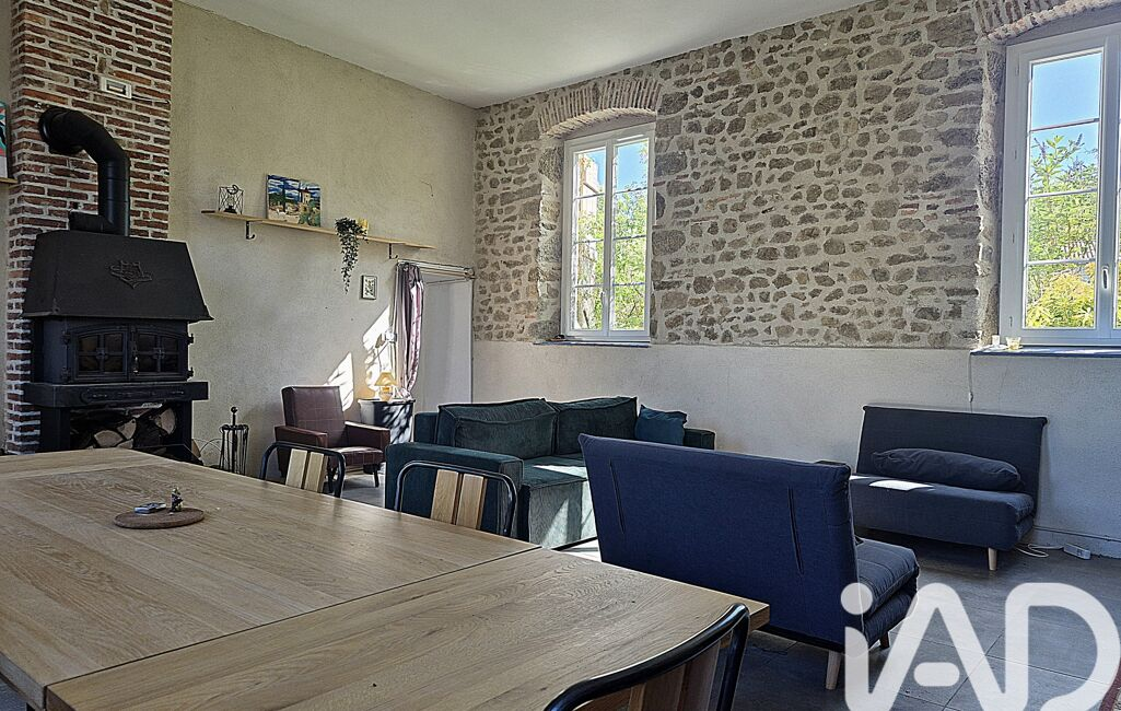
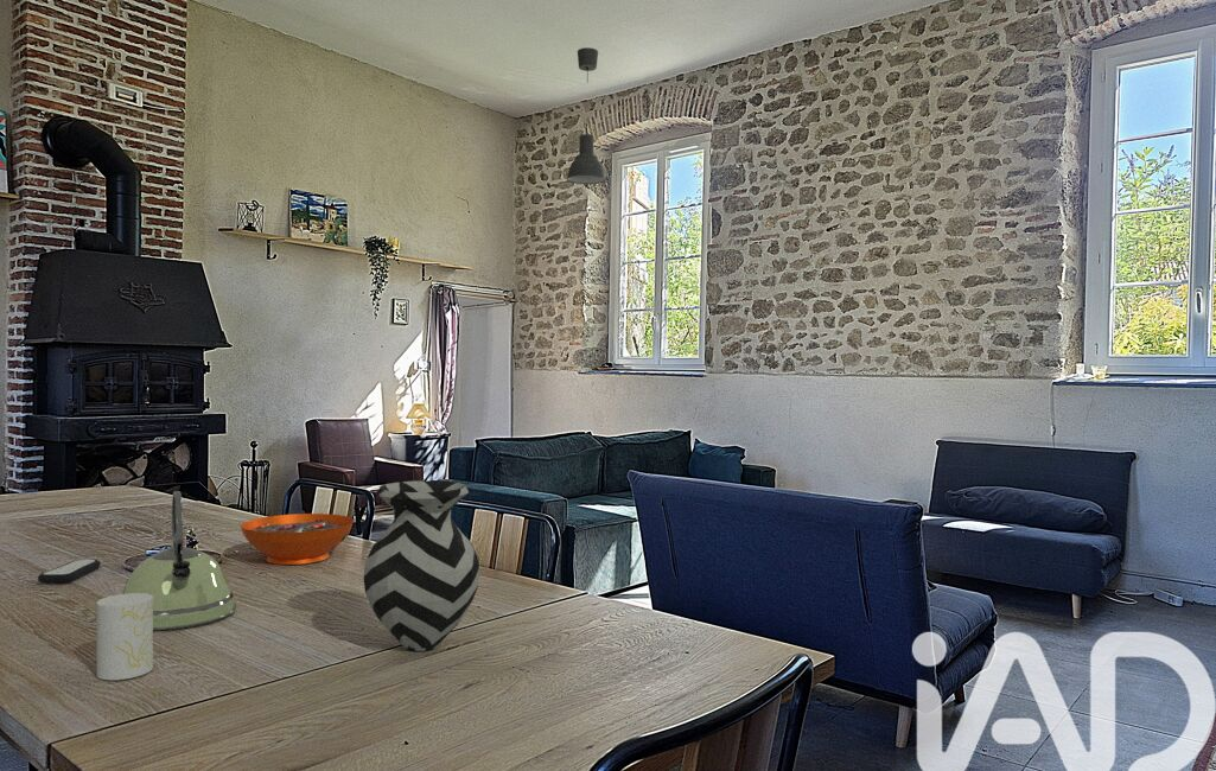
+ remote control (71, 569)
+ decorative bowl (298, 540)
+ cup (125, 635)
+ ceiling light (586, 120)
+ kettle (177, 554)
+ vase (422, 566)
